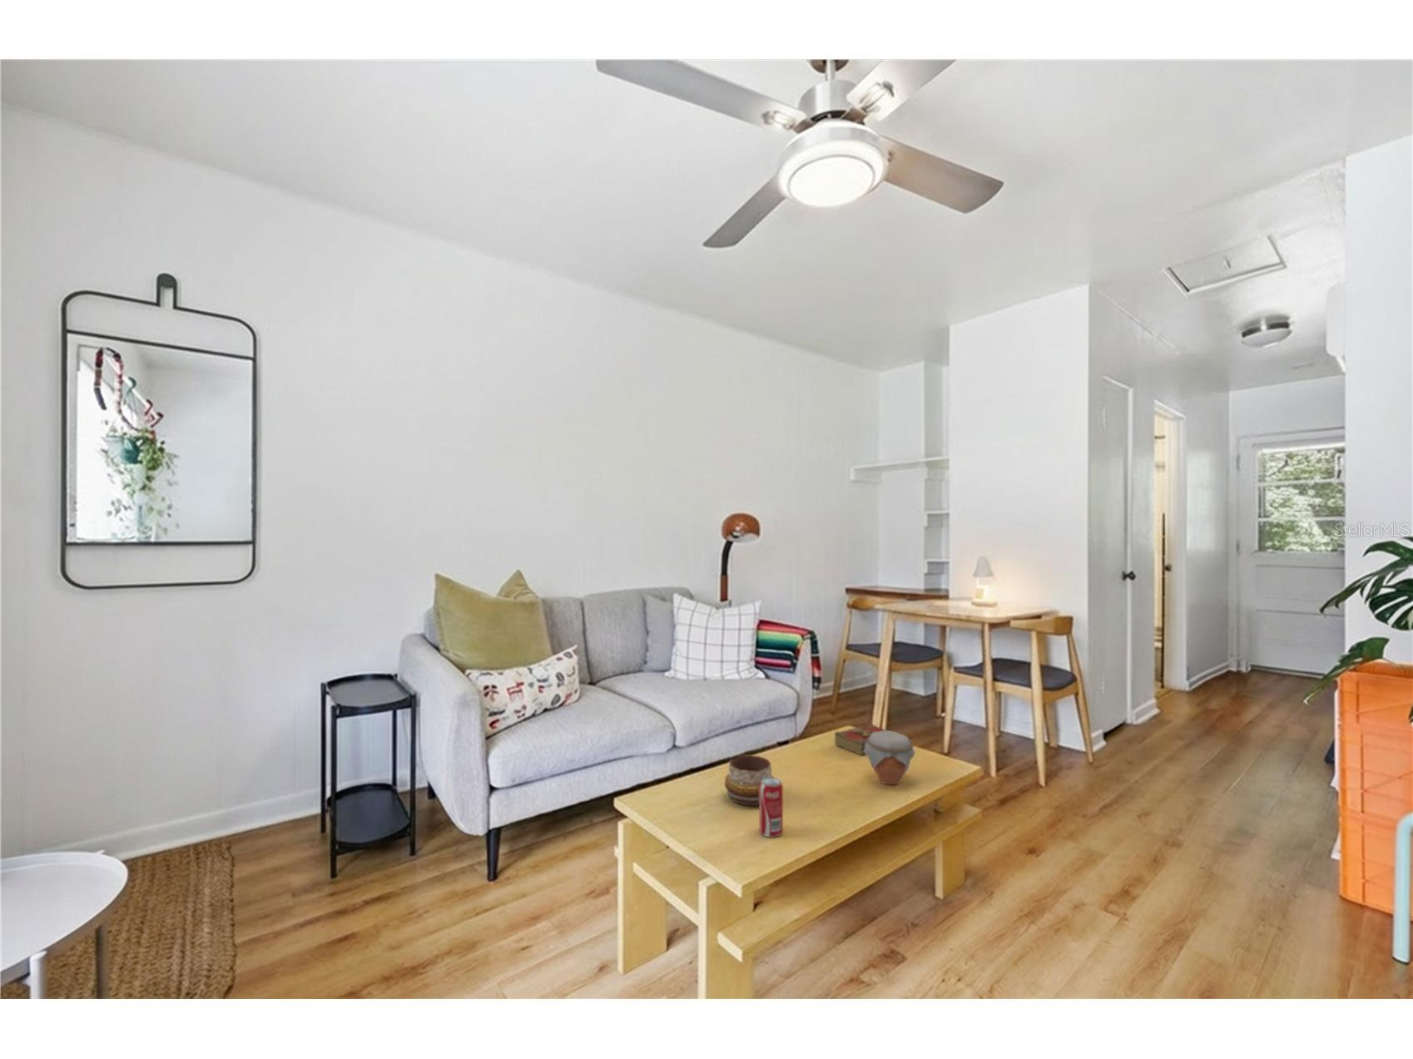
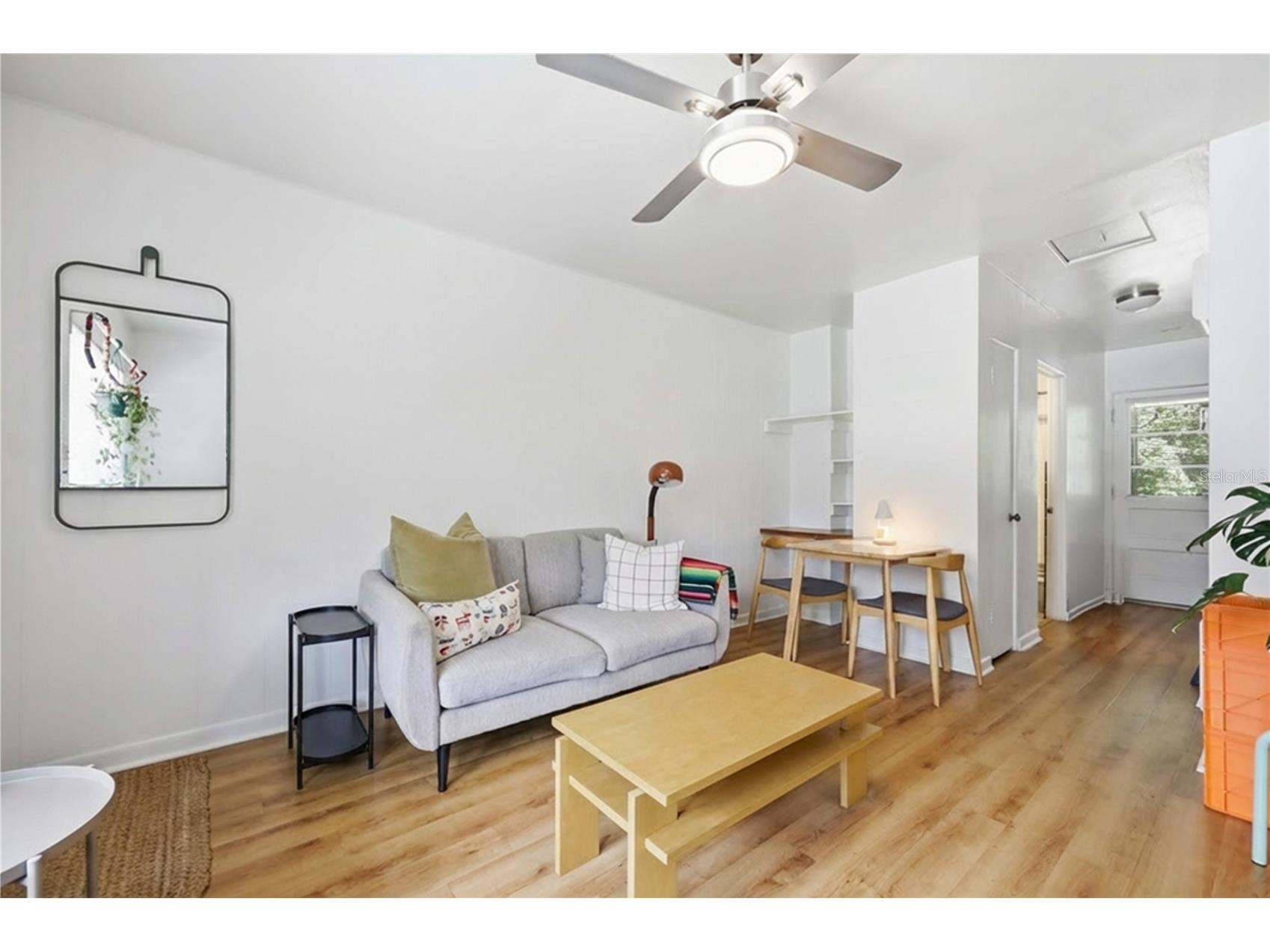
- beverage can (771, 806)
- decorative bowl (750, 780)
- book (867, 738)
- jar (889, 758)
